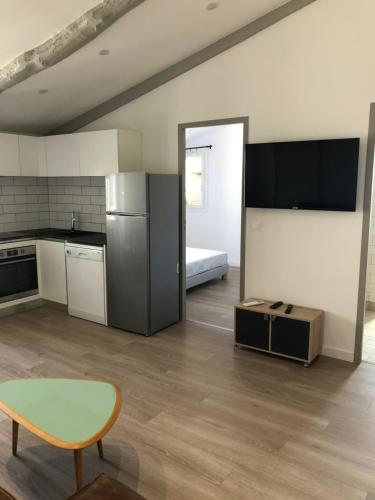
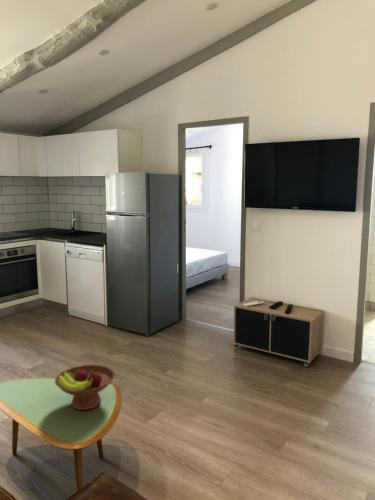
+ fruit bowl (85, 384)
